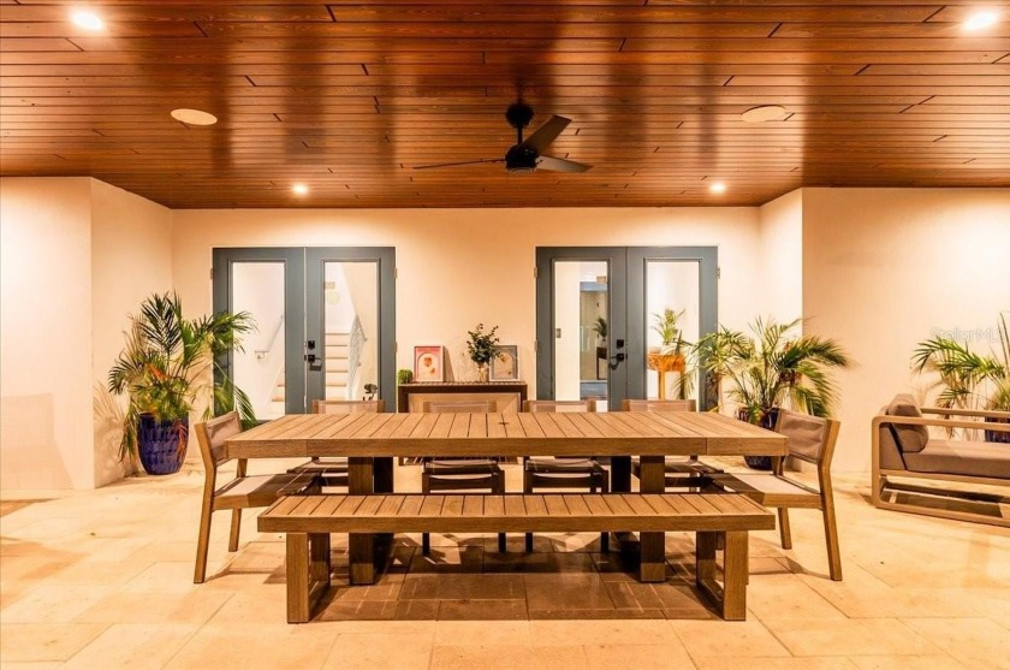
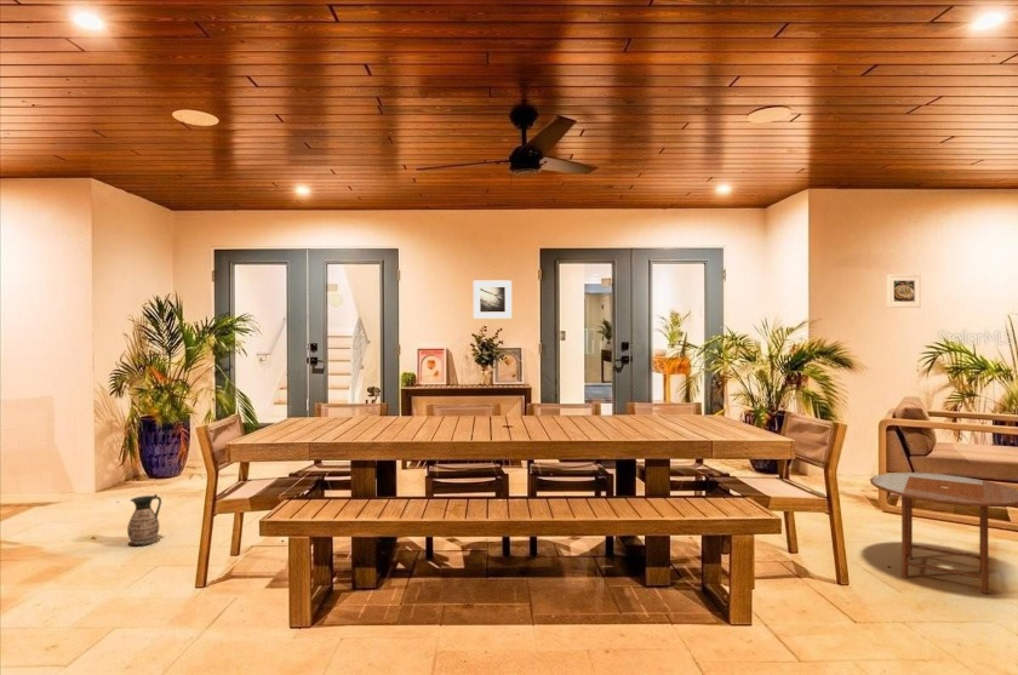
+ side table (940, 549)
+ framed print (903, 291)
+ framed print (492, 299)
+ ceramic jug (144, 519)
